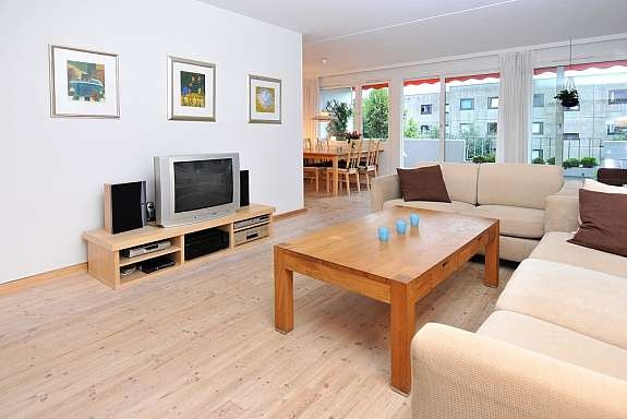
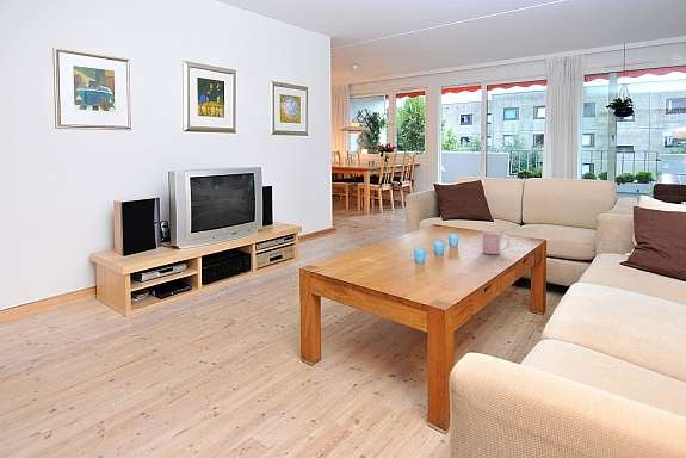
+ mug (494, 242)
